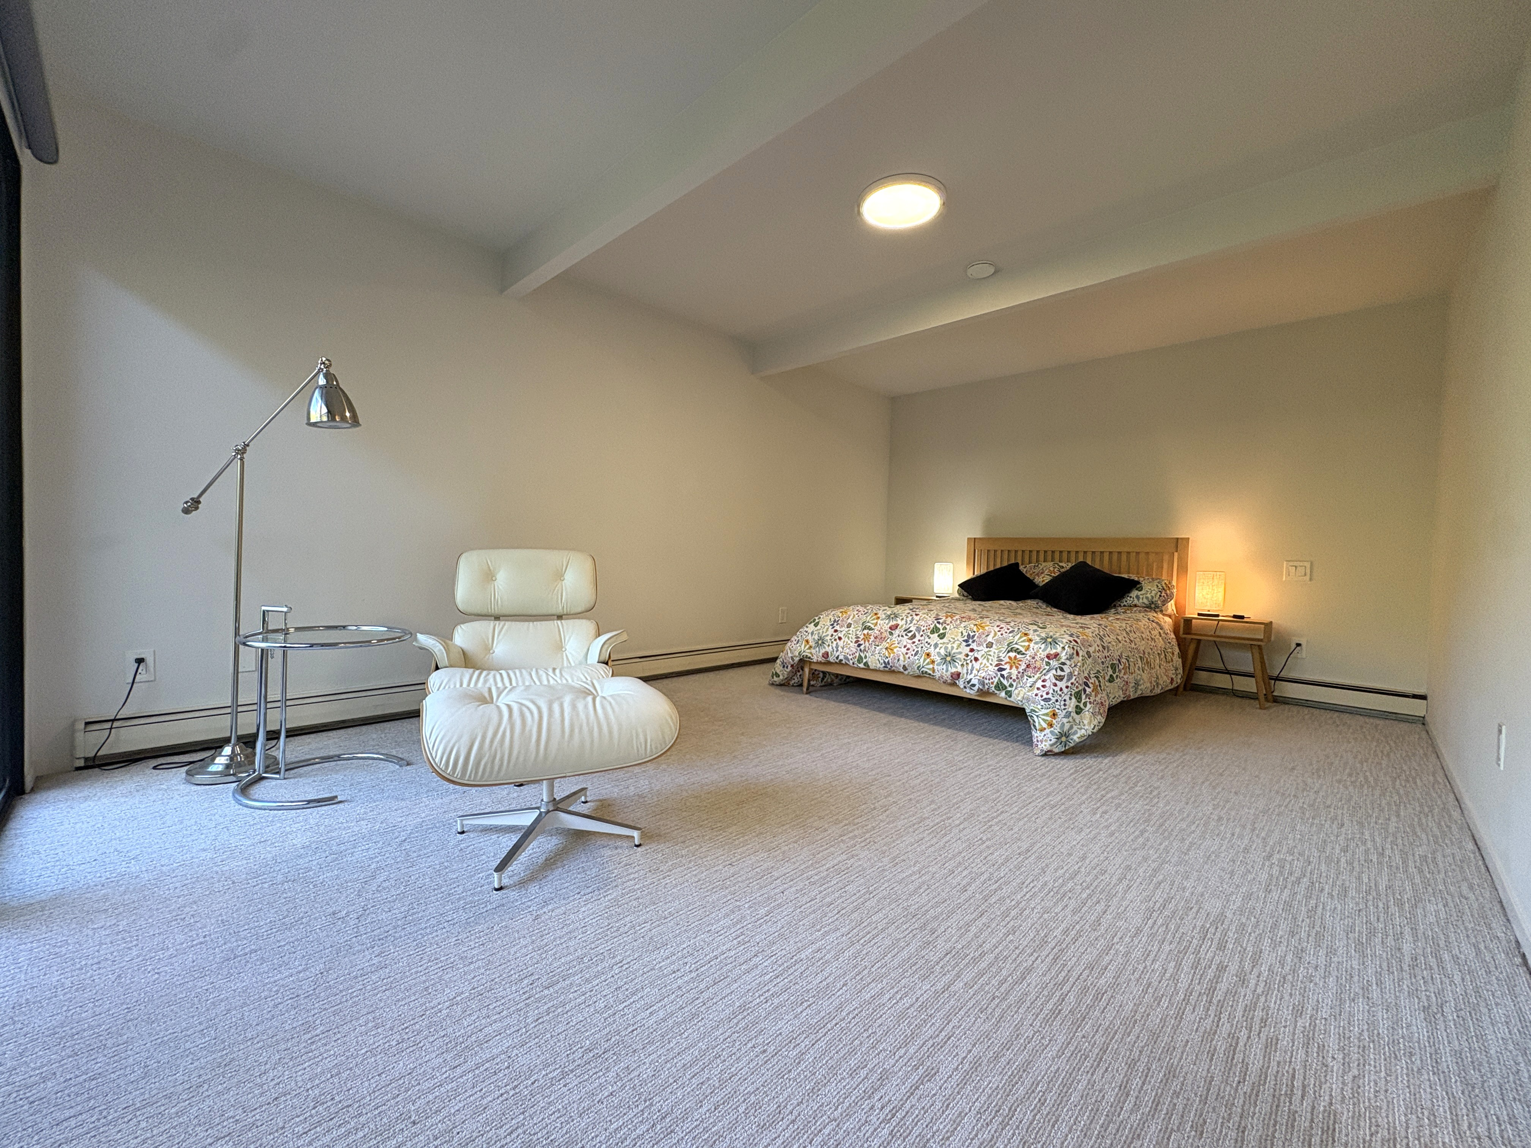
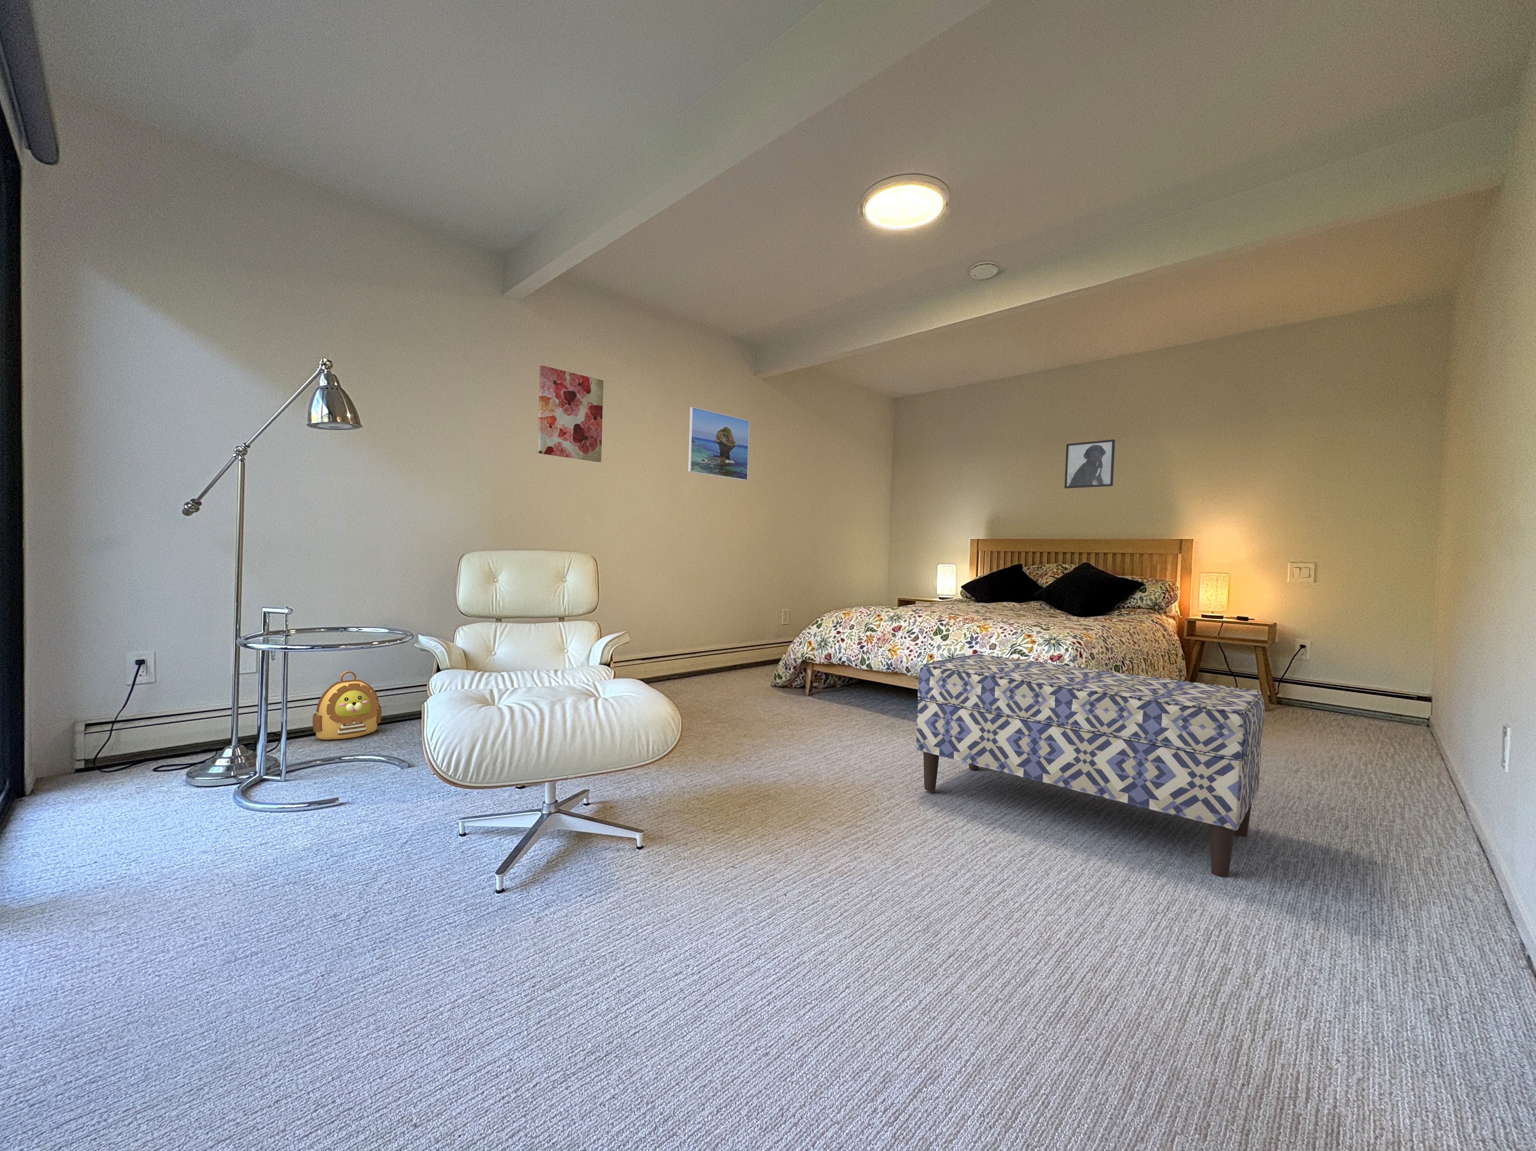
+ bench (1076, 744)
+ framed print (1090, 464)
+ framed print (720, 445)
+ wall art (571, 416)
+ backpack (347, 702)
